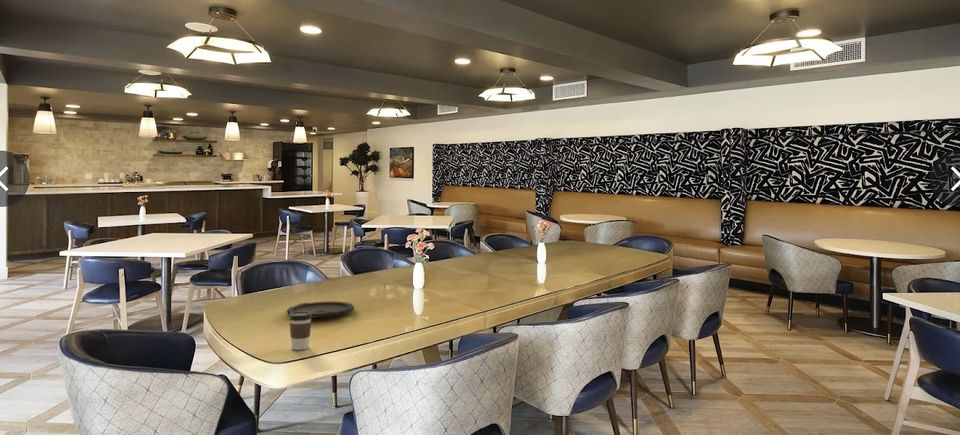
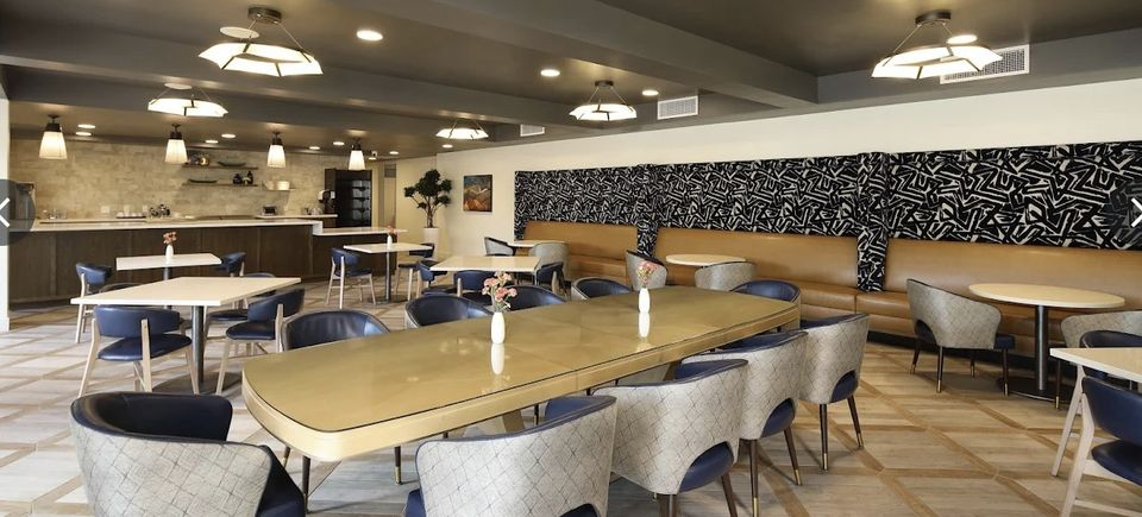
- plate (321, 309)
- coffee cup (300, 330)
